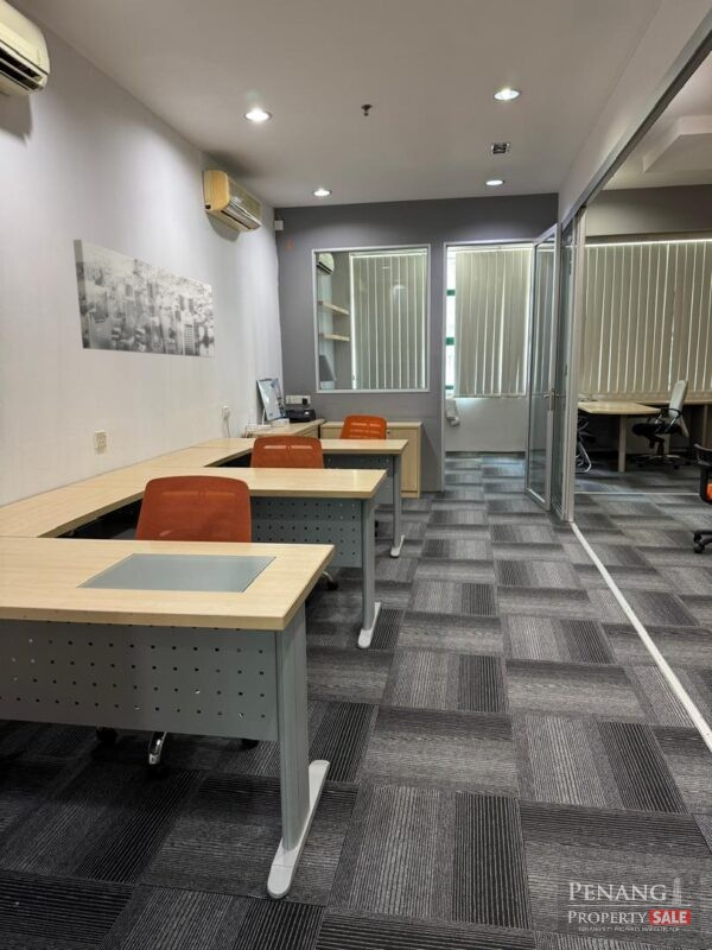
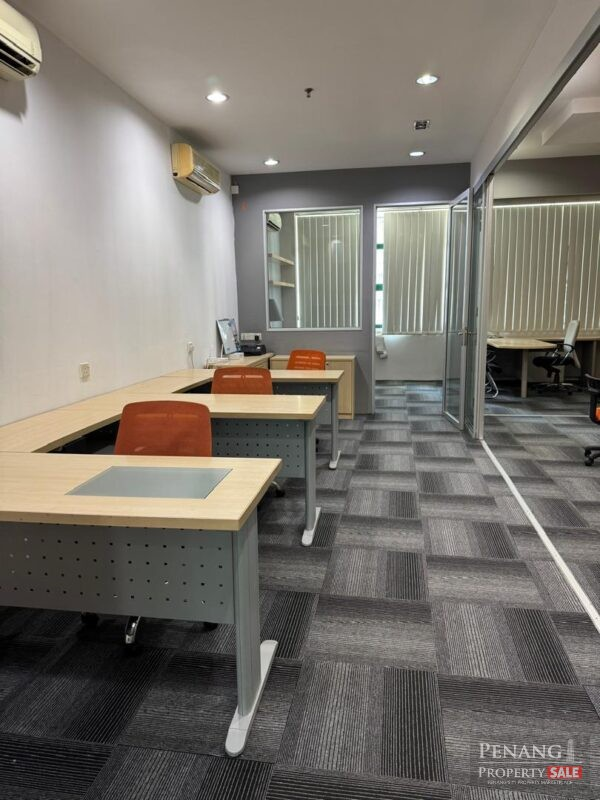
- wall art (159, 310)
